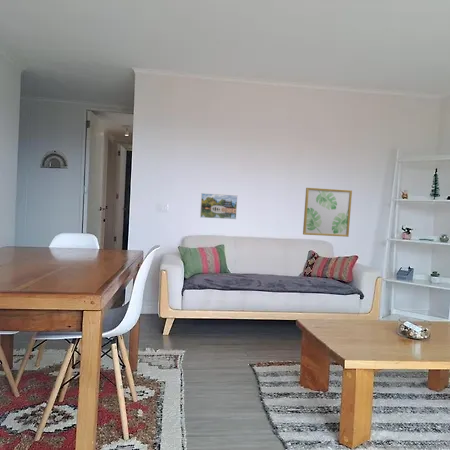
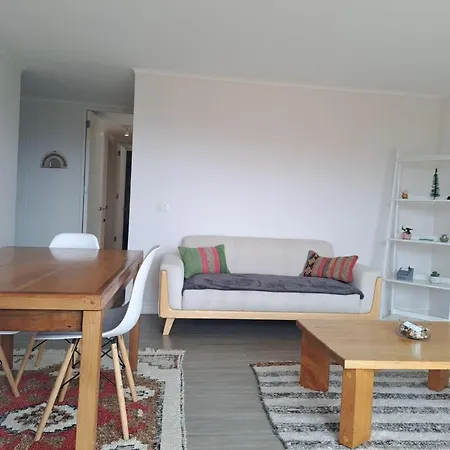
- wall art (327, 212)
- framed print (218, 206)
